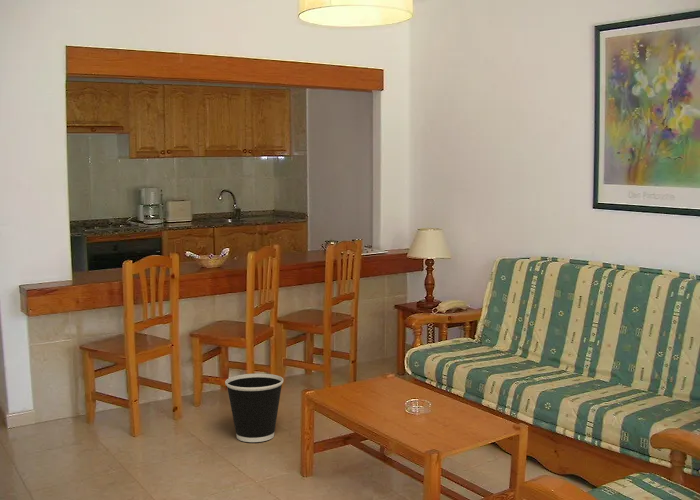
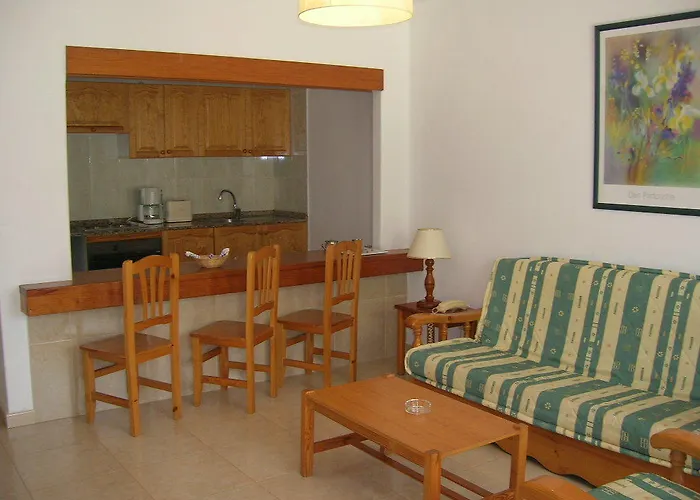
- wastebasket (254, 408)
